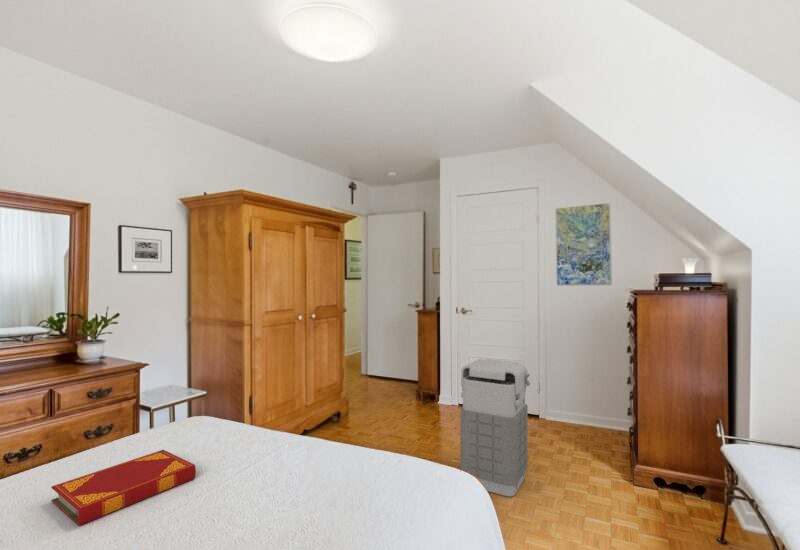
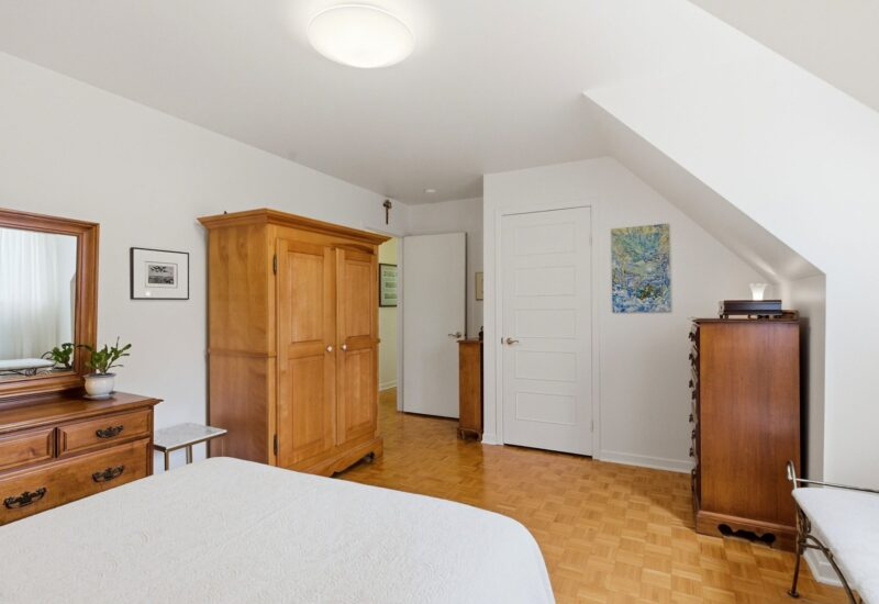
- grenade (493, 421)
- hardback book (127, 482)
